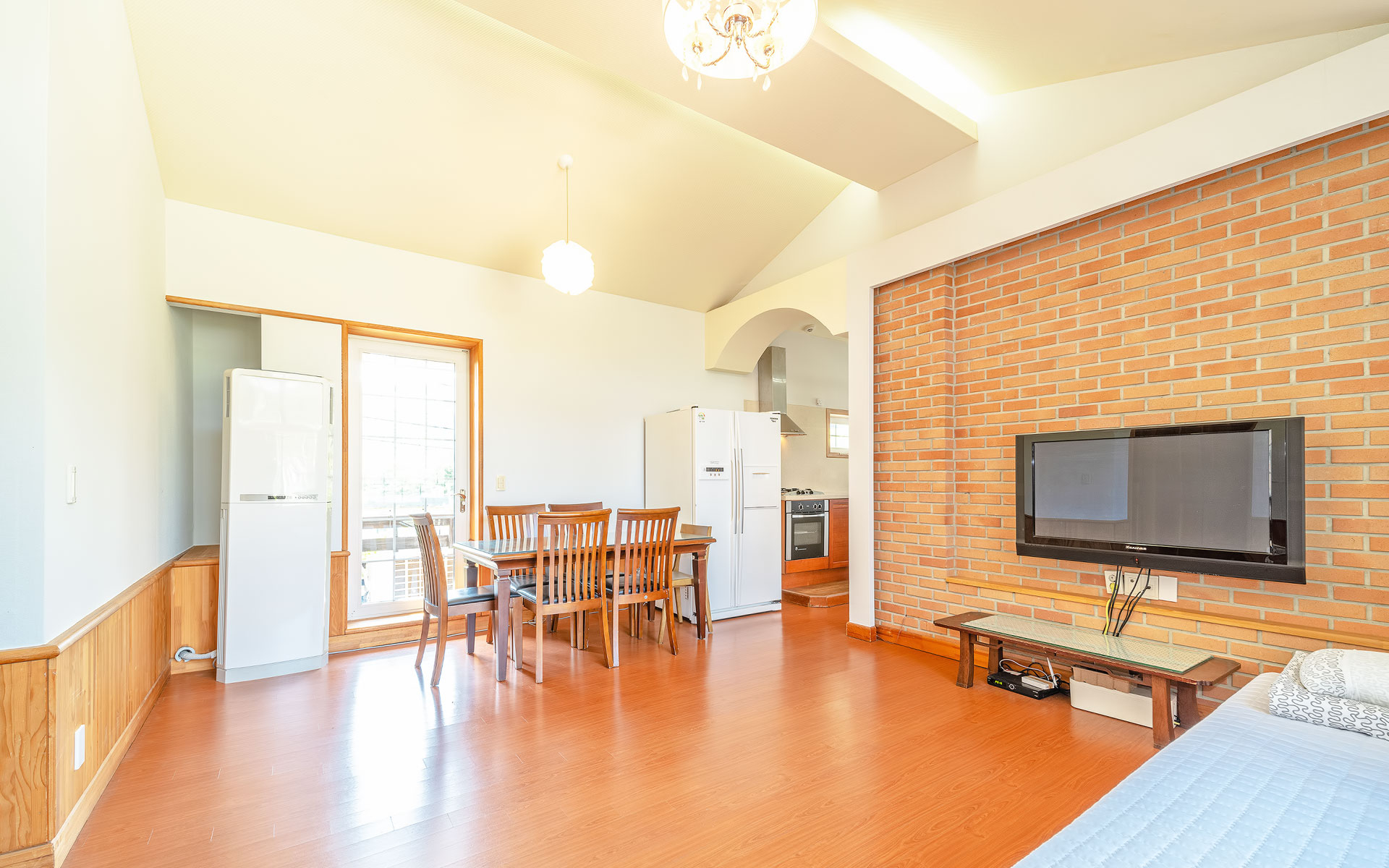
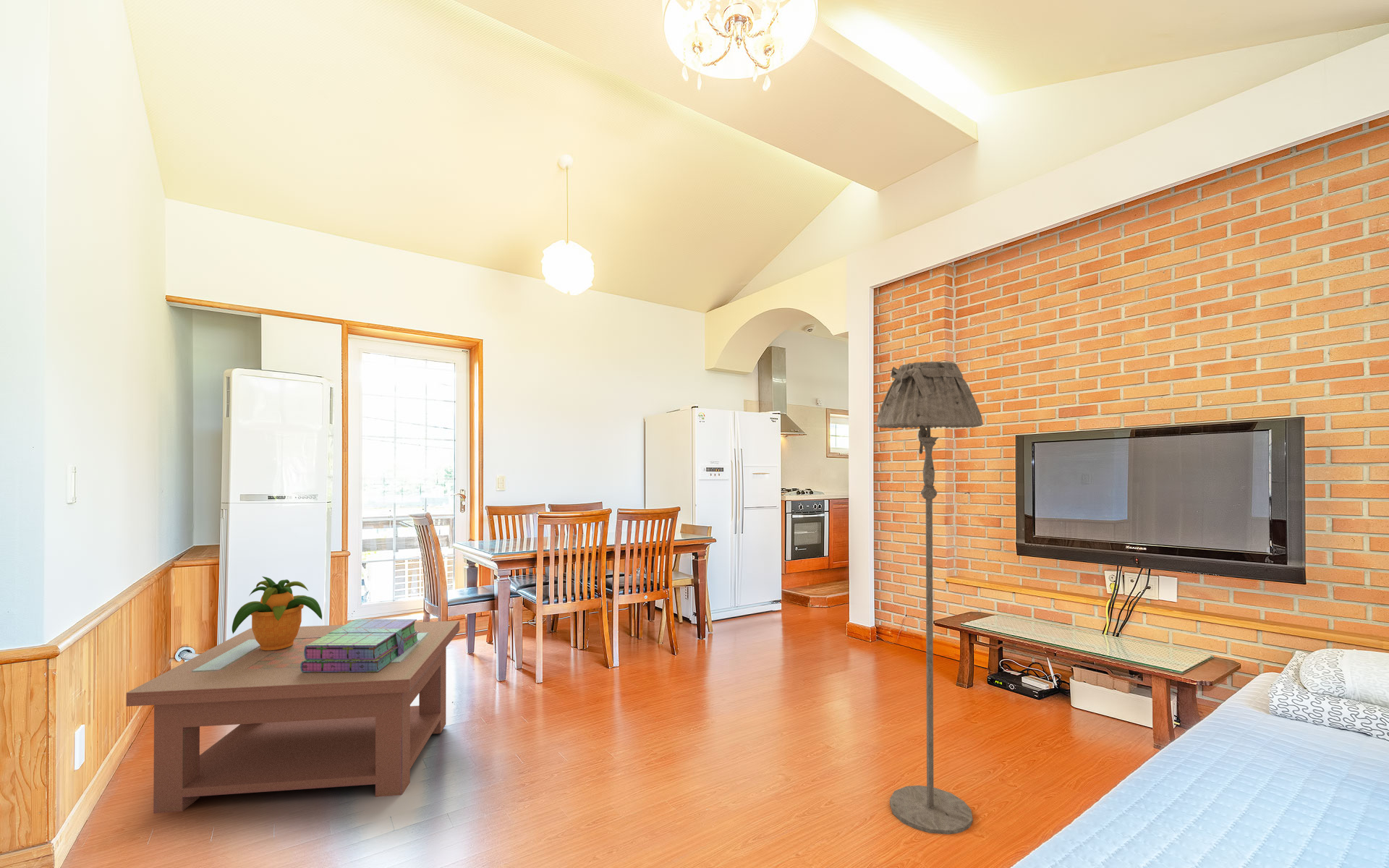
+ floor lamp (929, 587)
+ stack of books (364, 642)
+ potted plant (276, 610)
+ coffee table (320, 707)
